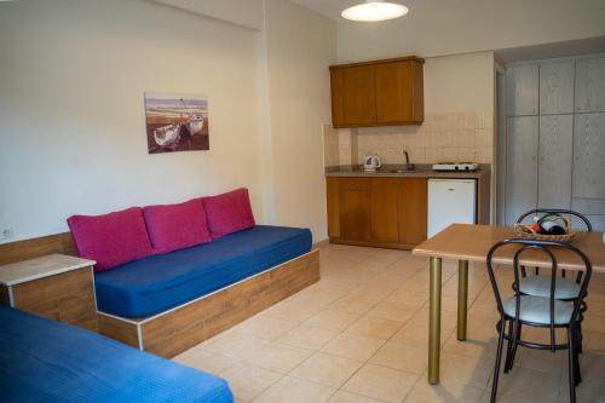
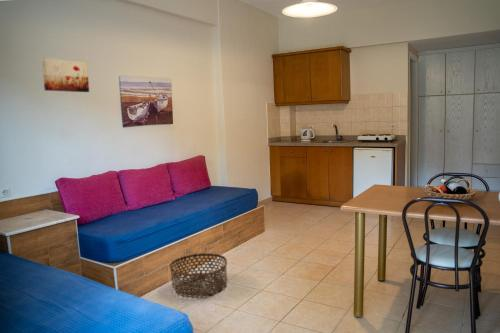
+ basket (199, 274)
+ wall art (66, 75)
